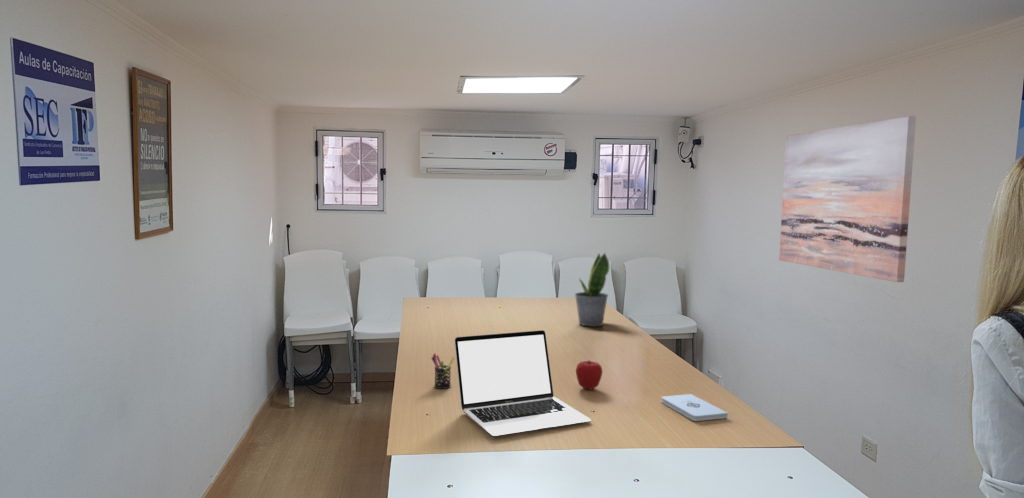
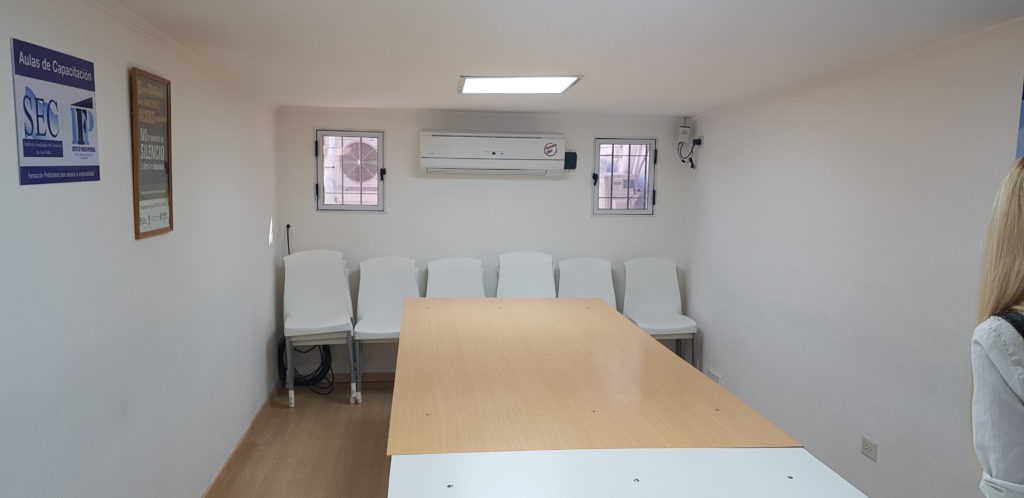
- laptop (521, 378)
- potted plant (591, 287)
- wall art (837, 199)
- notepad (692, 406)
- apple (588, 374)
- pen holder (441, 370)
